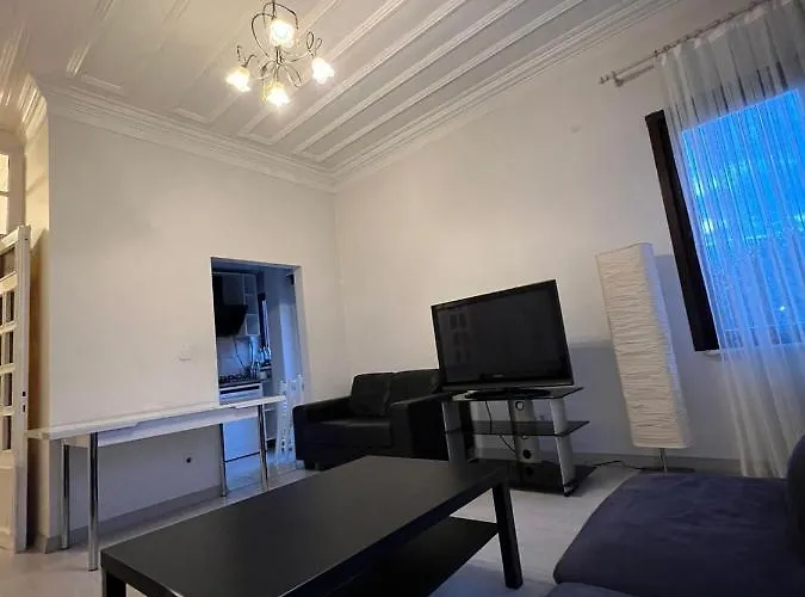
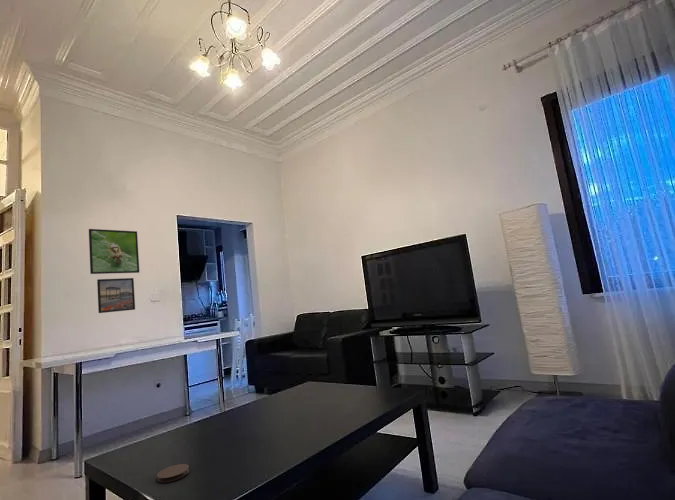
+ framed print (116, 294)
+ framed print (114, 251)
+ coaster (173, 472)
